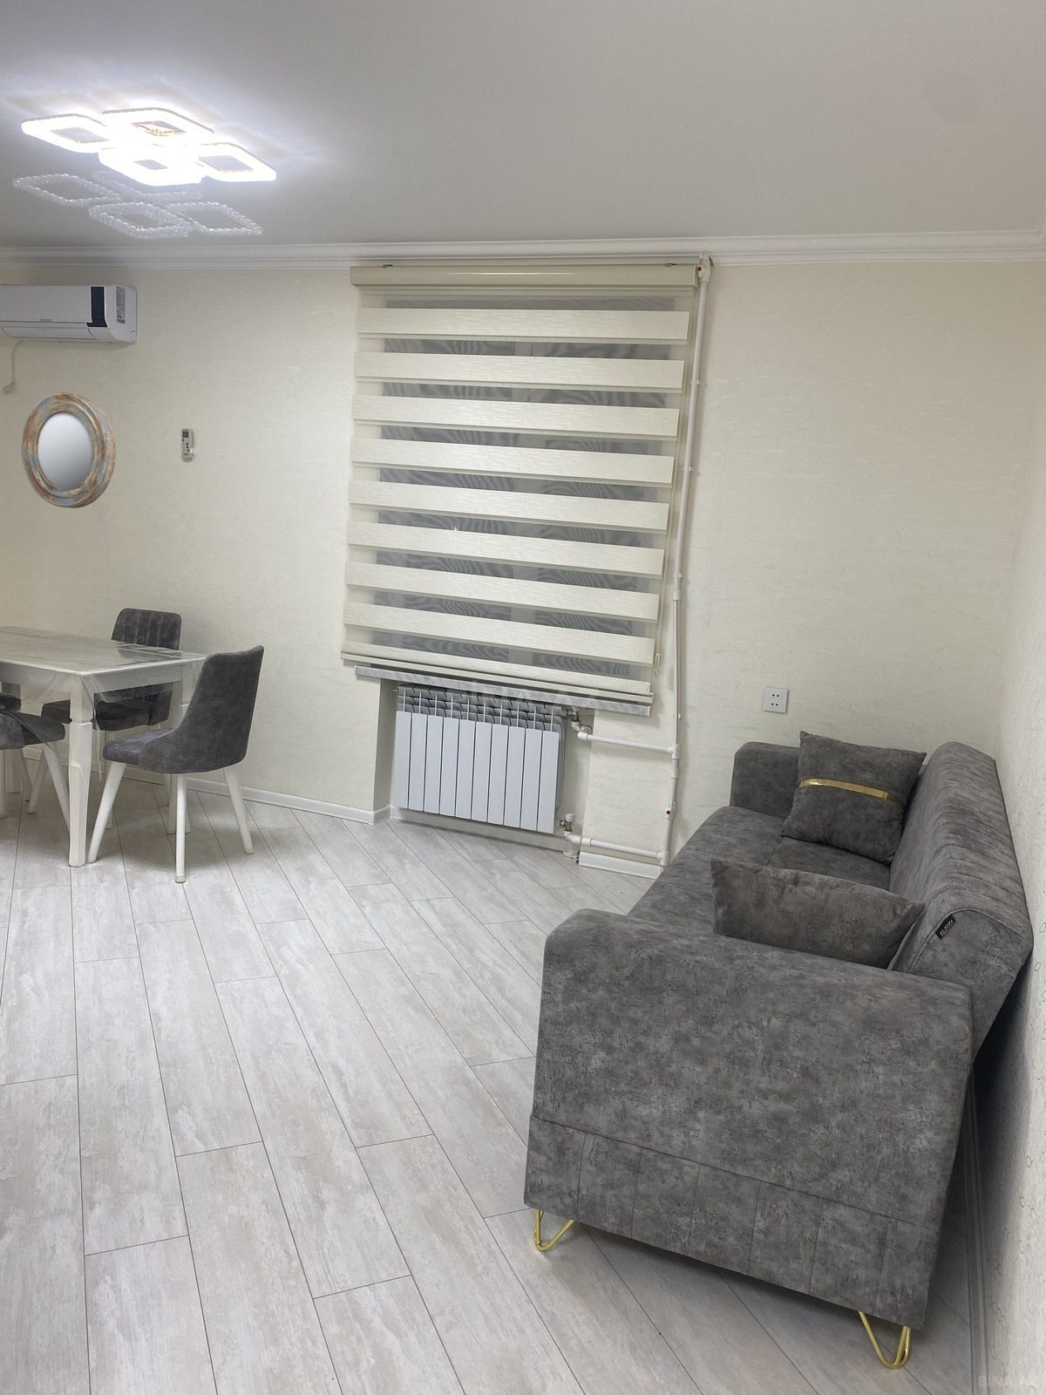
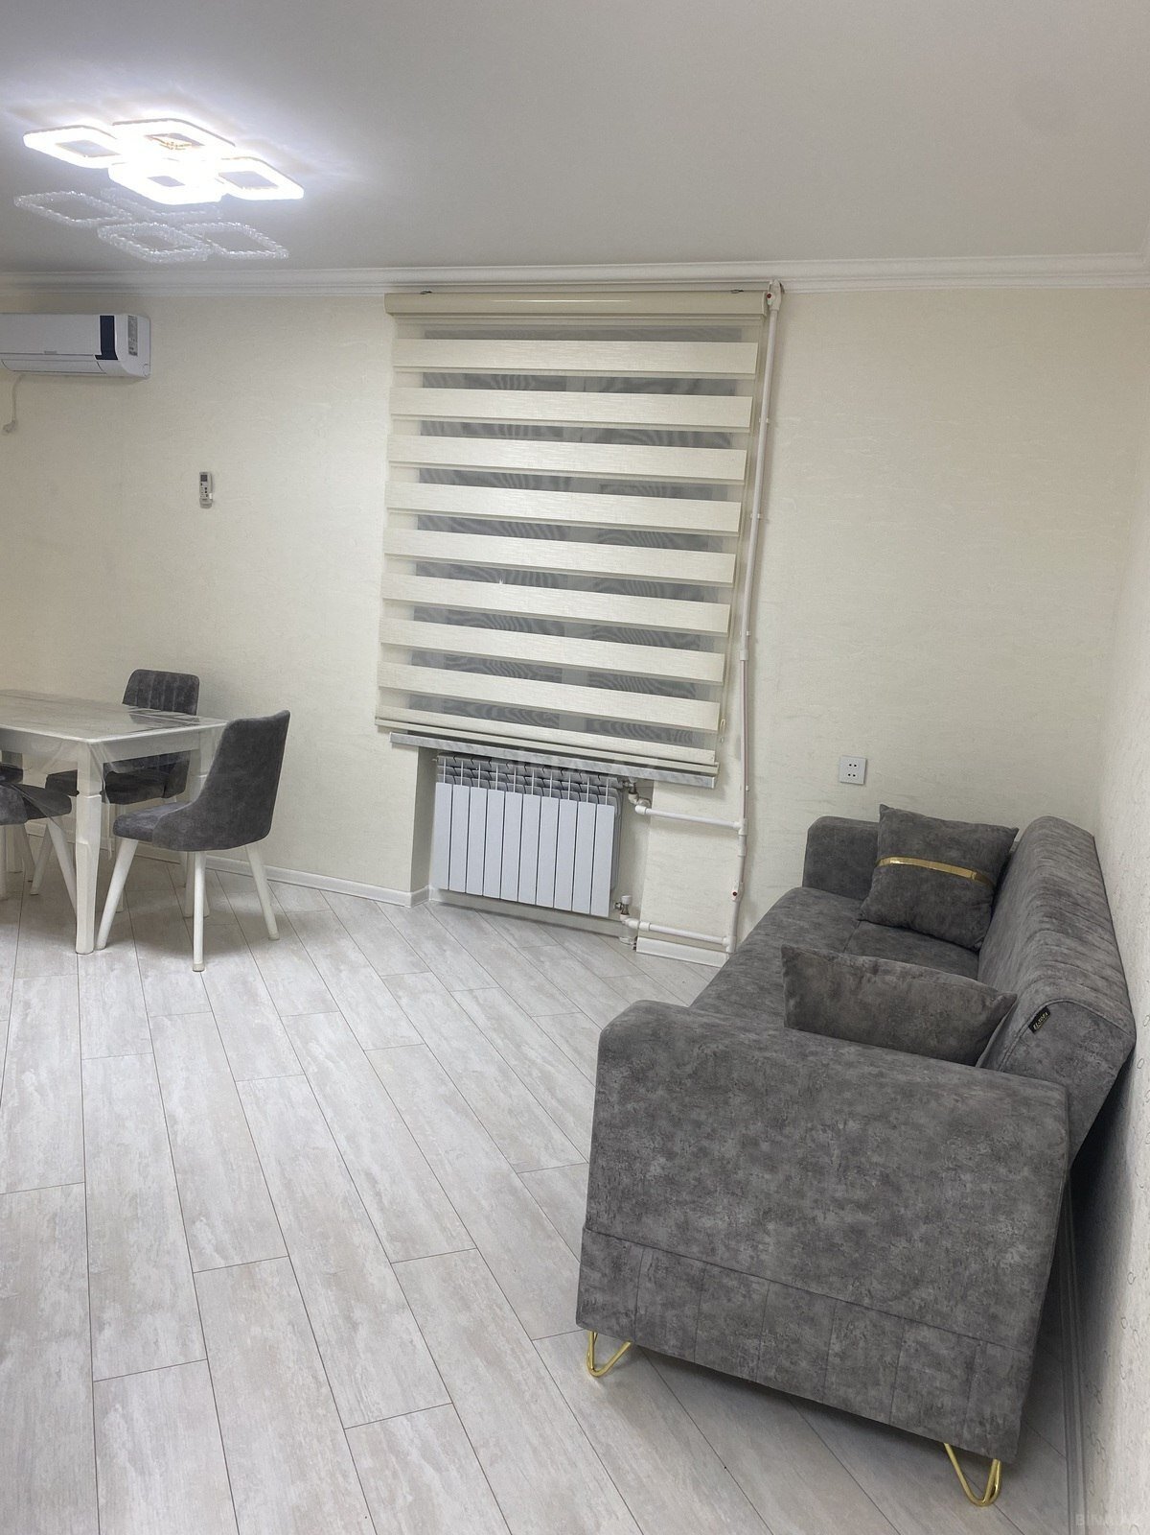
- home mirror (67, 450)
